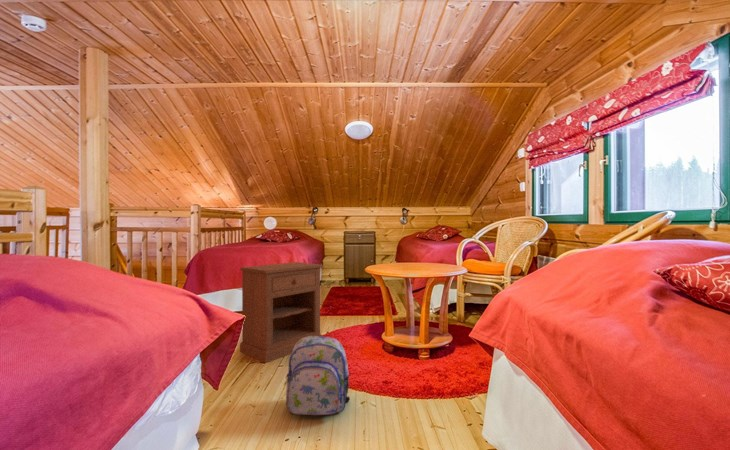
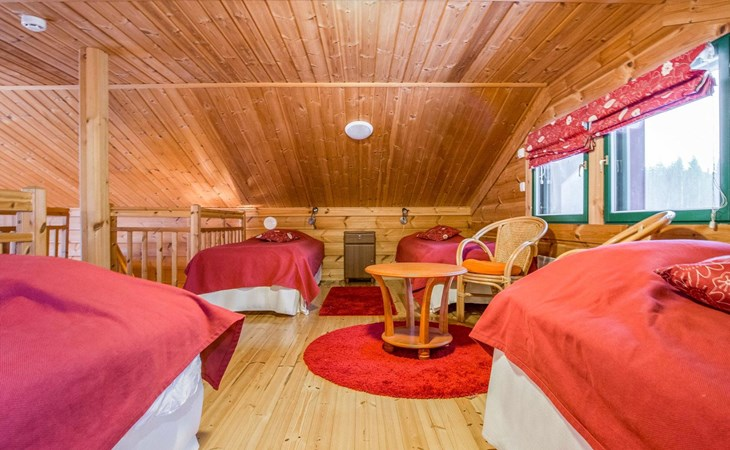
- backpack (317, 375)
- nightstand (283, 306)
